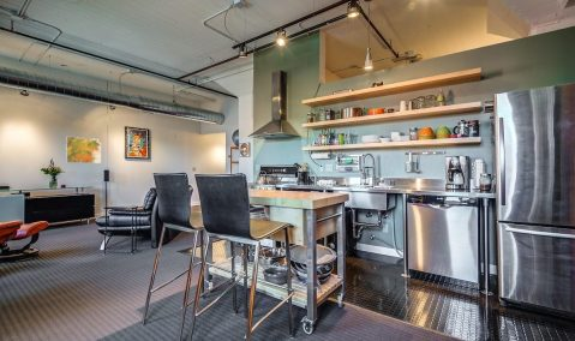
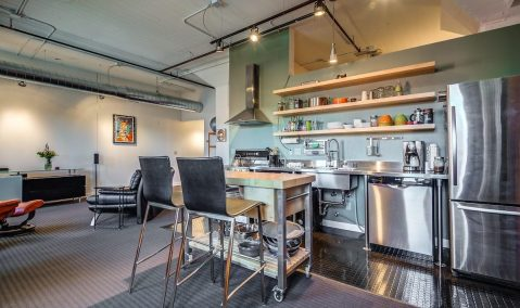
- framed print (84, 150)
